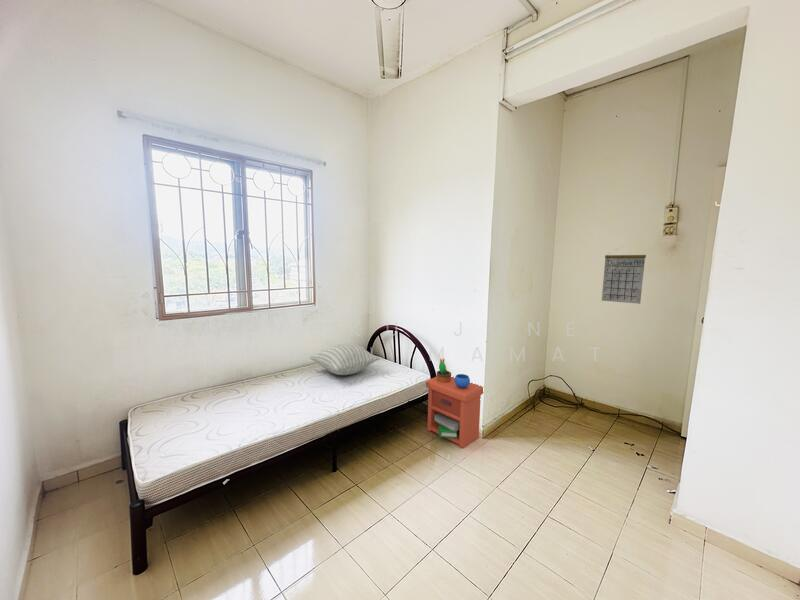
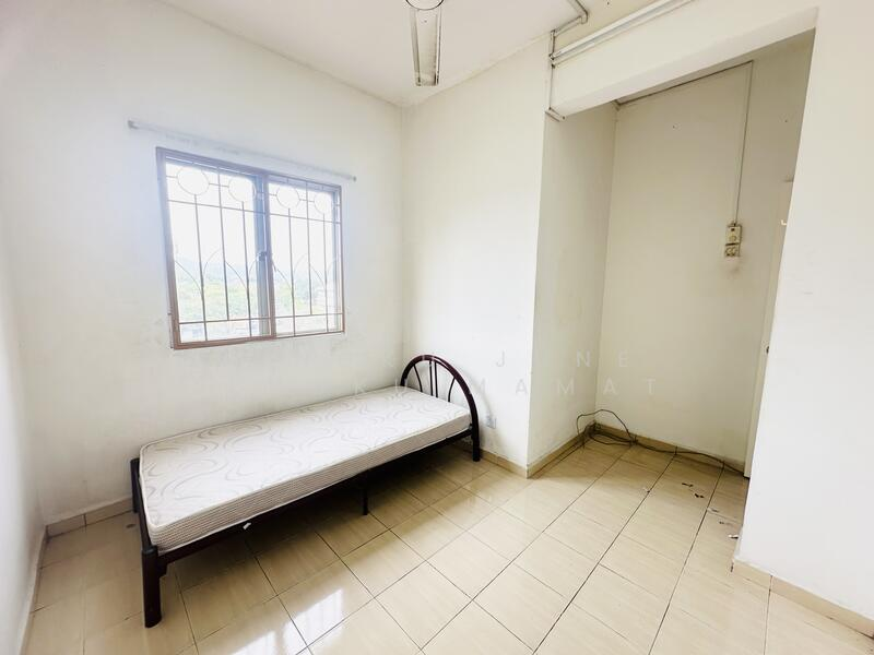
- pillow (344, 358)
- calendar (623, 273)
- nightstand (452, 398)
